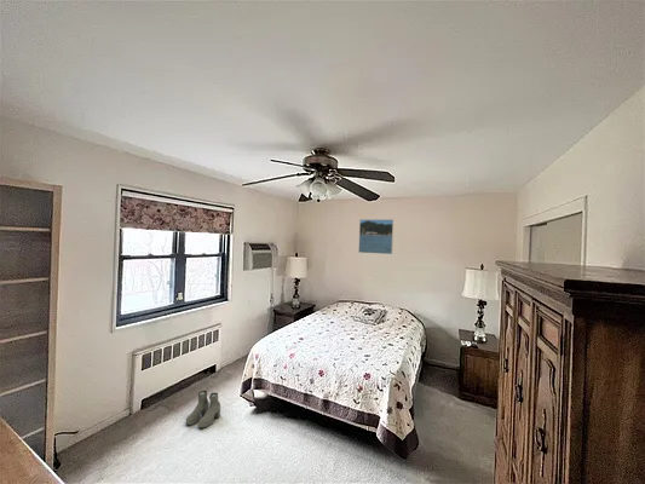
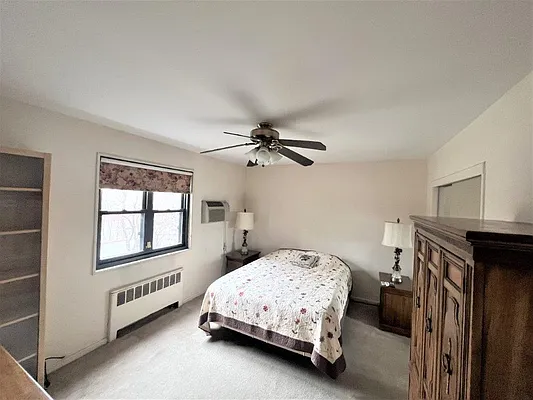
- boots (203, 408)
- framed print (375, 236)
